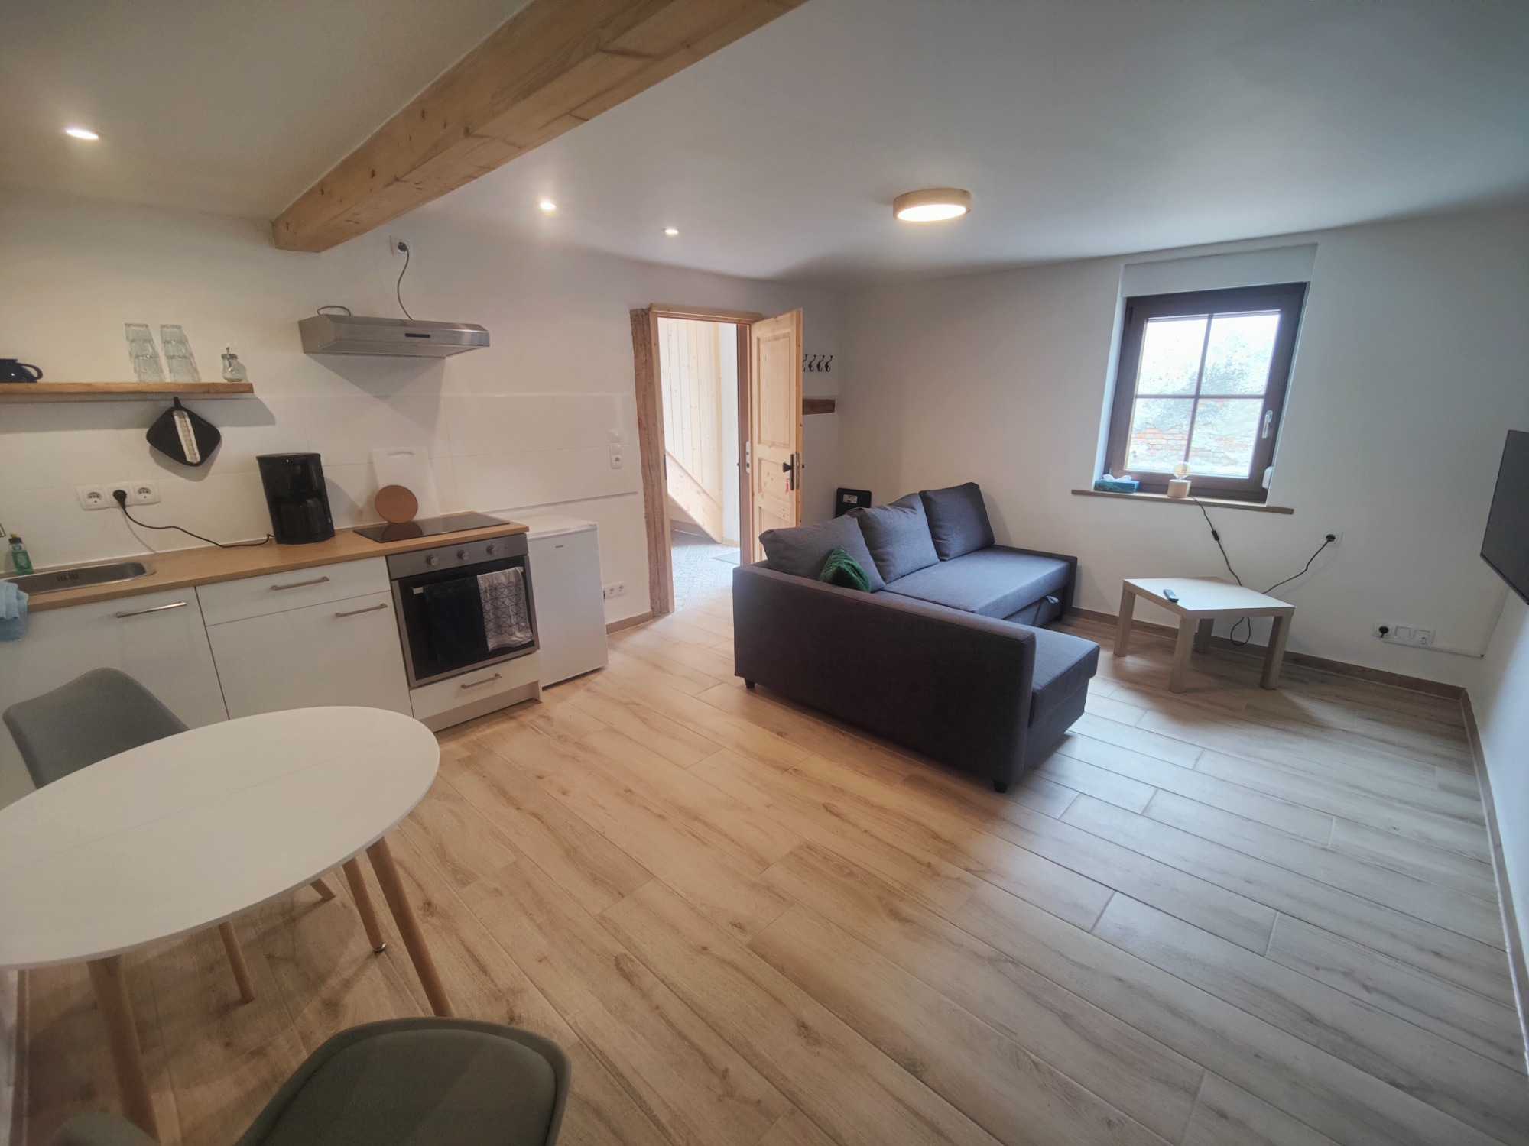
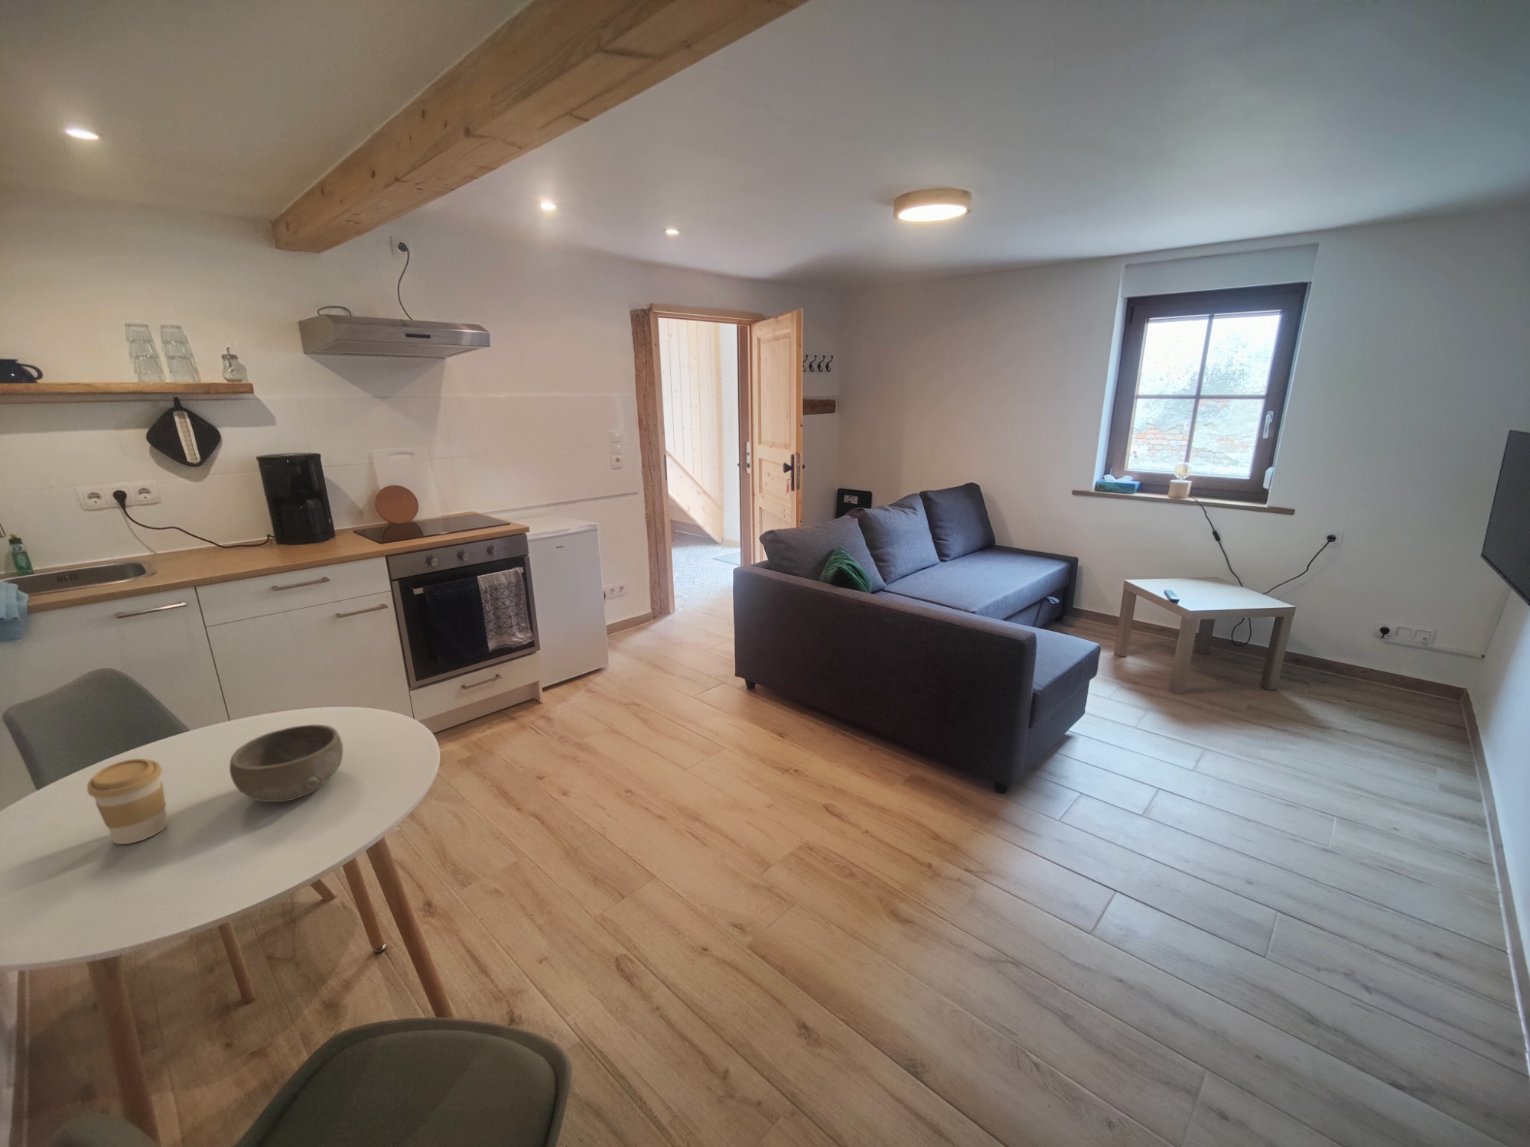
+ bowl (290, 766)
+ coffee cup (131, 800)
